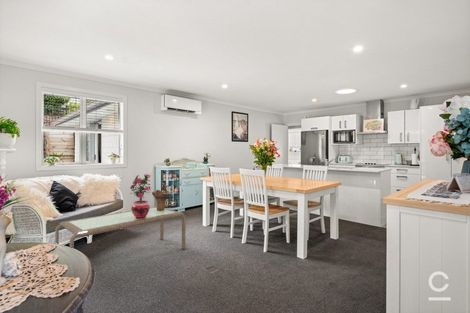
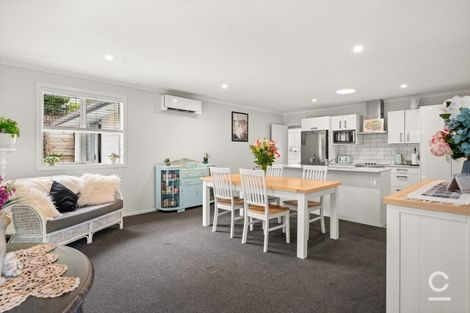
- ceramic vessel (160, 200)
- coffee table (126, 227)
- potted flower (139, 195)
